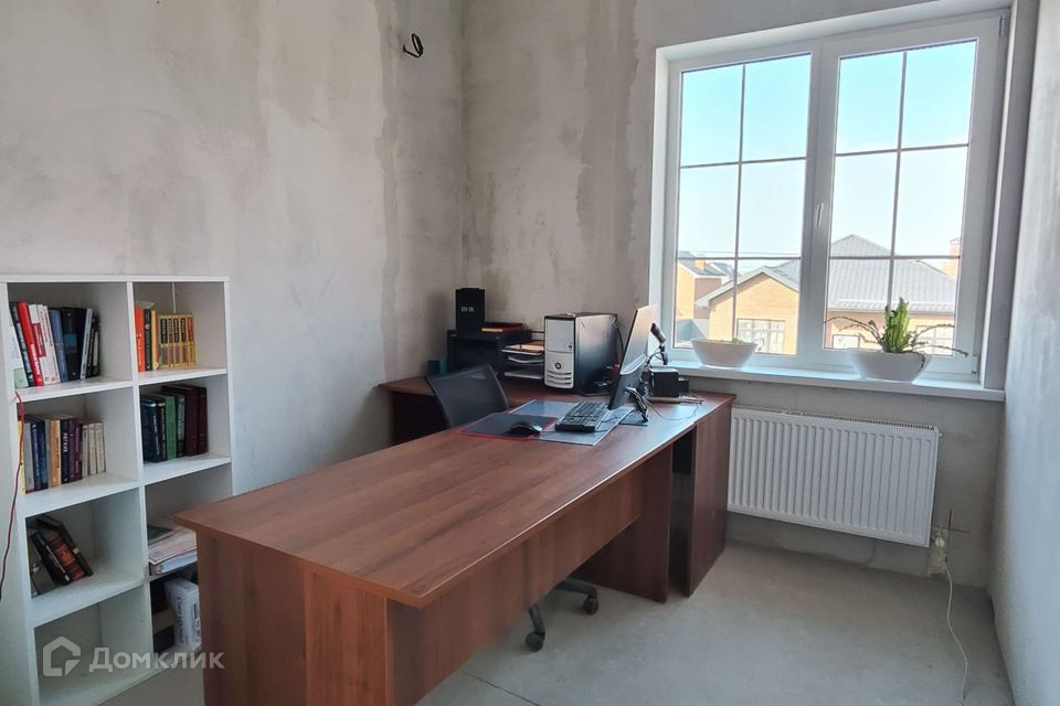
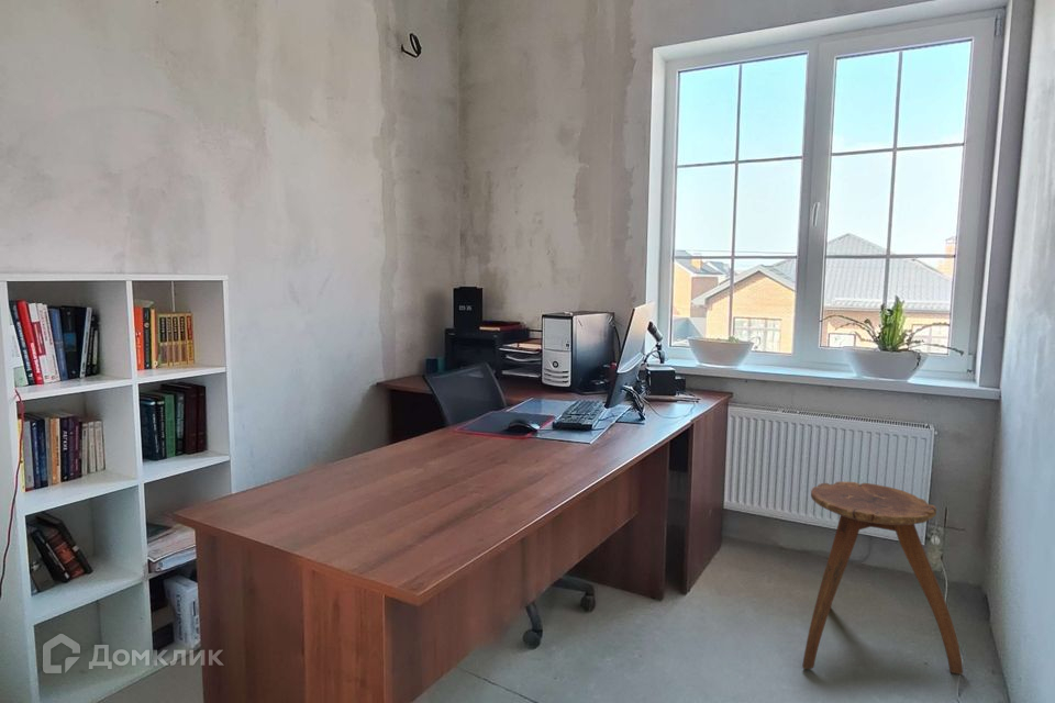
+ stool (844, 569)
